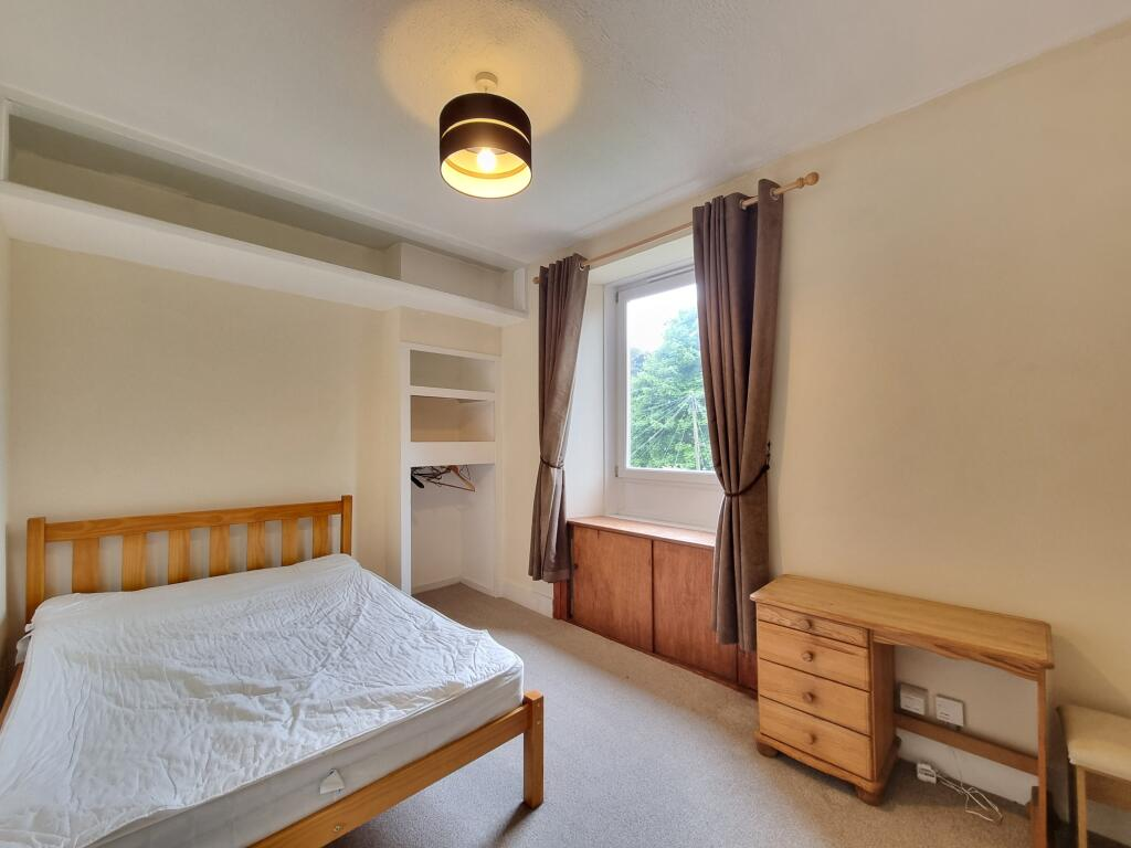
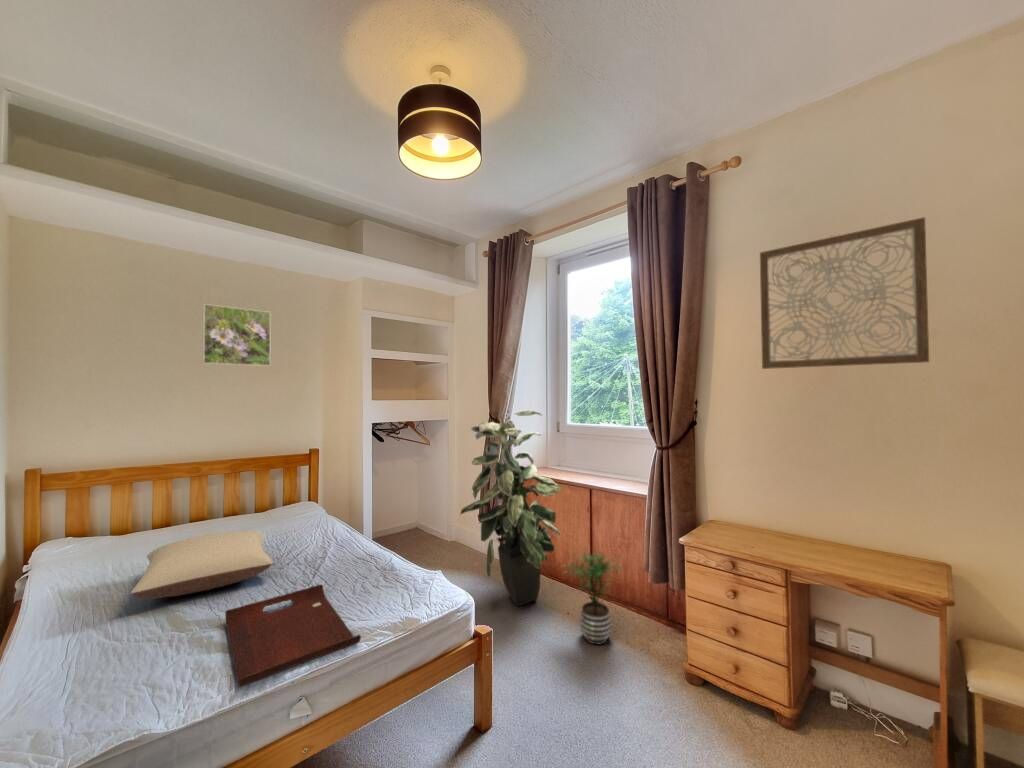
+ serving tray (289, 628)
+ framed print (238, 336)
+ wall art (836, 305)
+ potted plant (592, 595)
+ indoor plant (516, 507)
+ pillow (208, 560)
